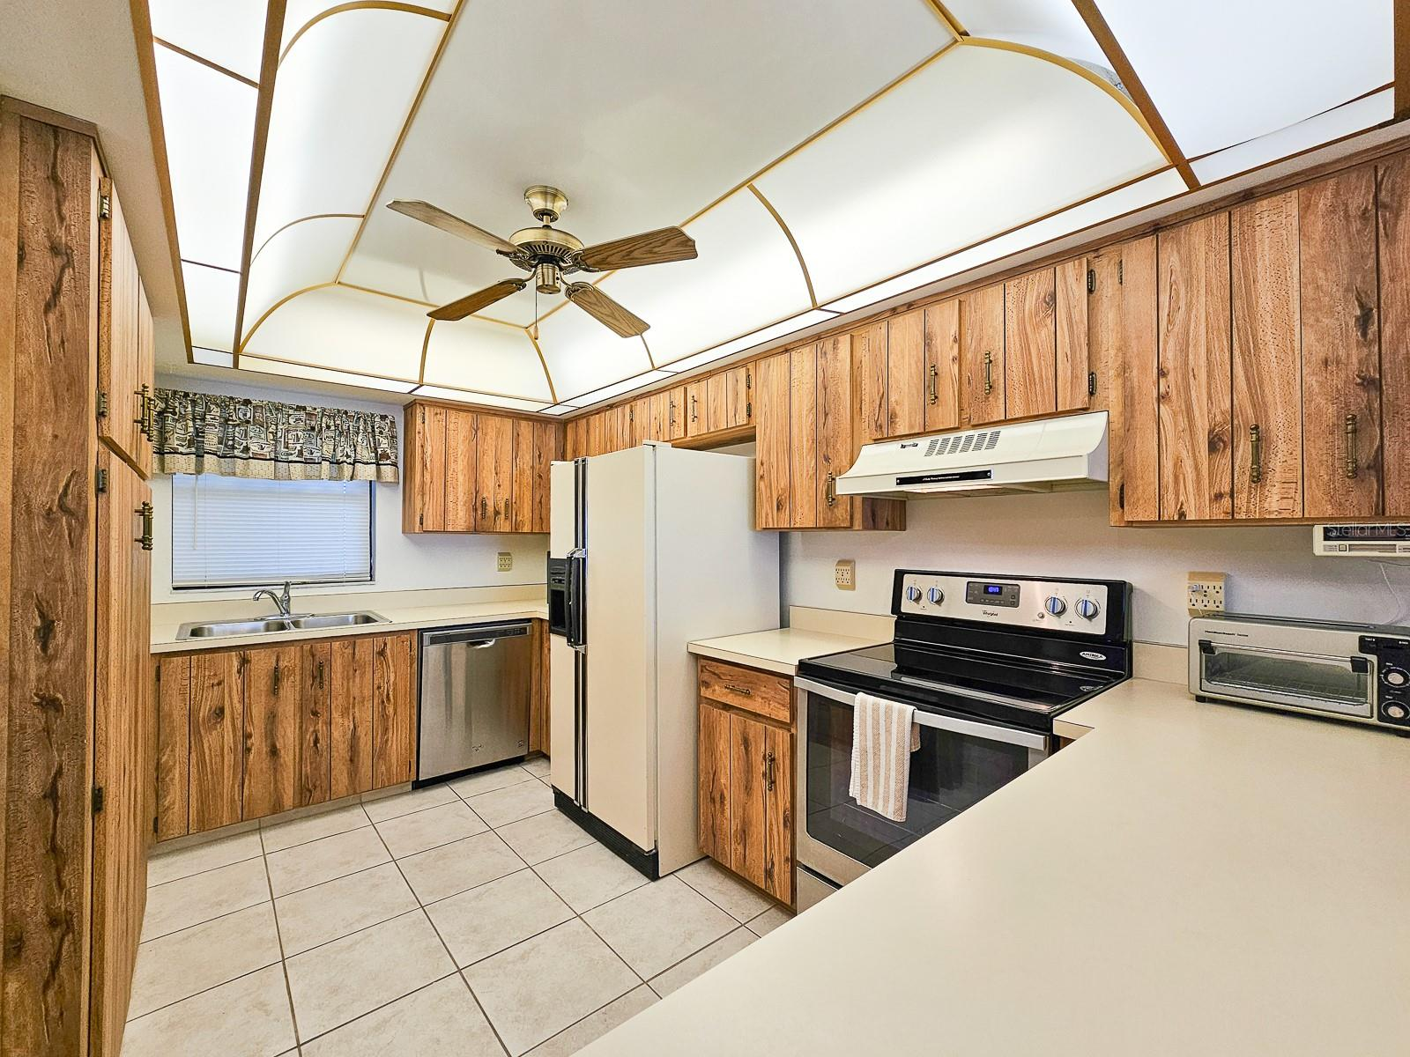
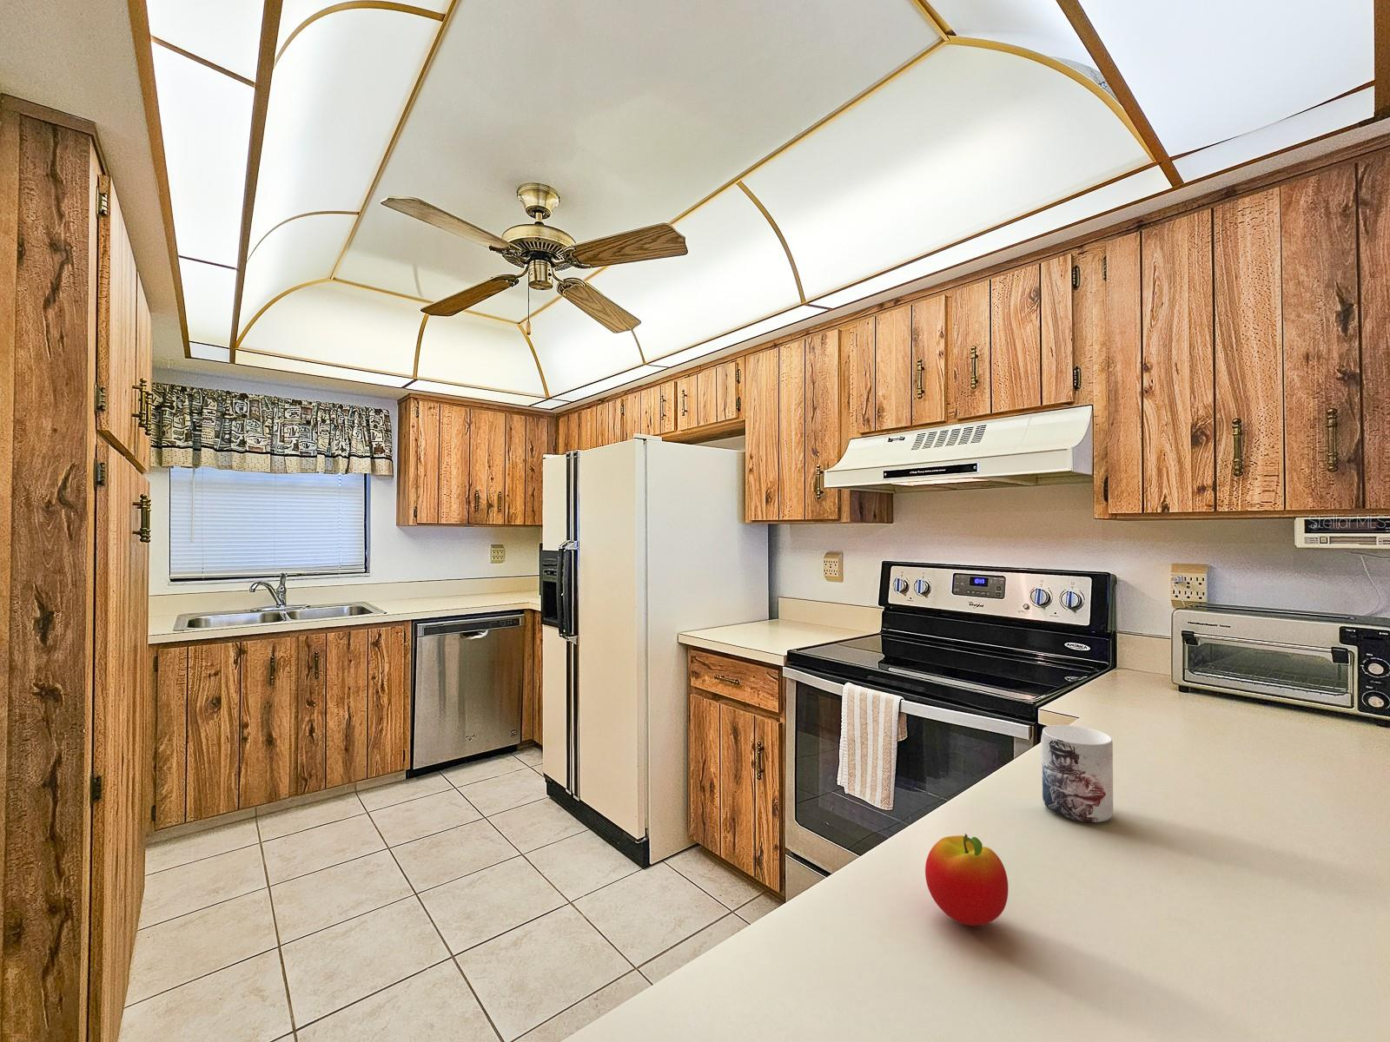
+ mug (1068, 771)
+ apple (966, 873)
